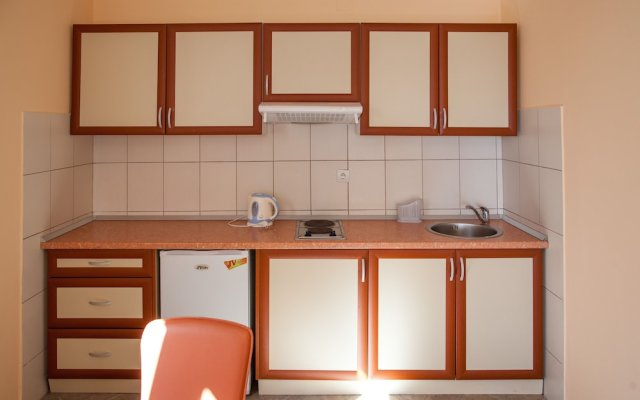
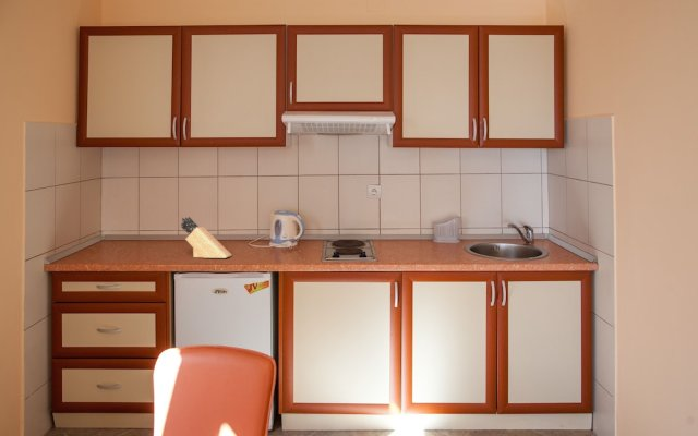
+ knife block (205, 237)
